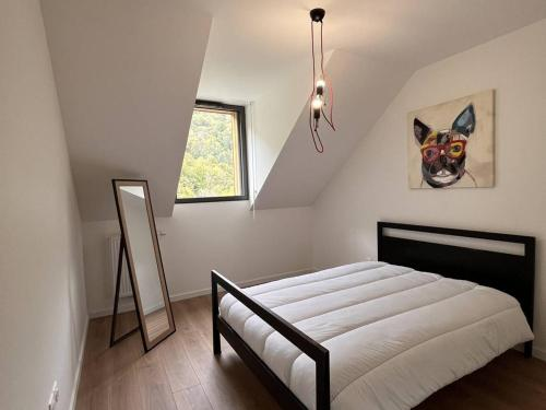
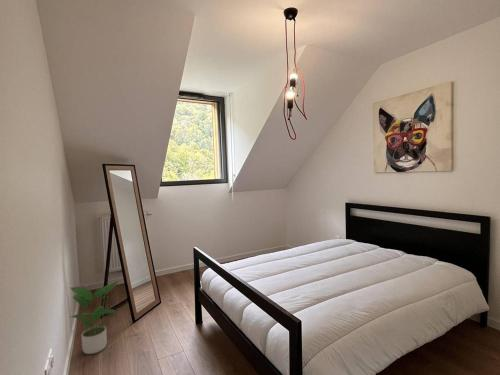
+ potted plant (96, 317)
